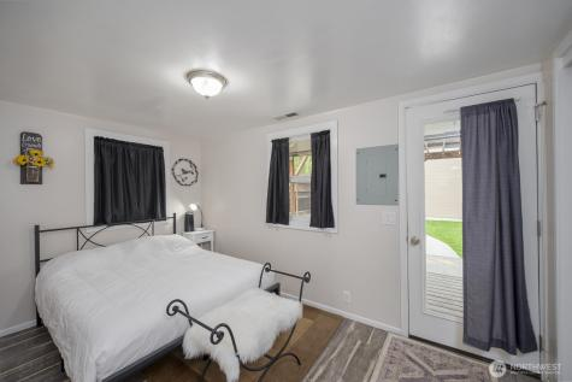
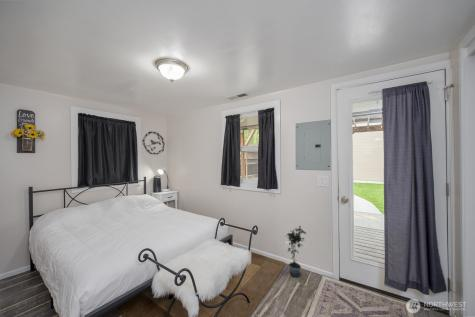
+ potted plant (295, 250)
